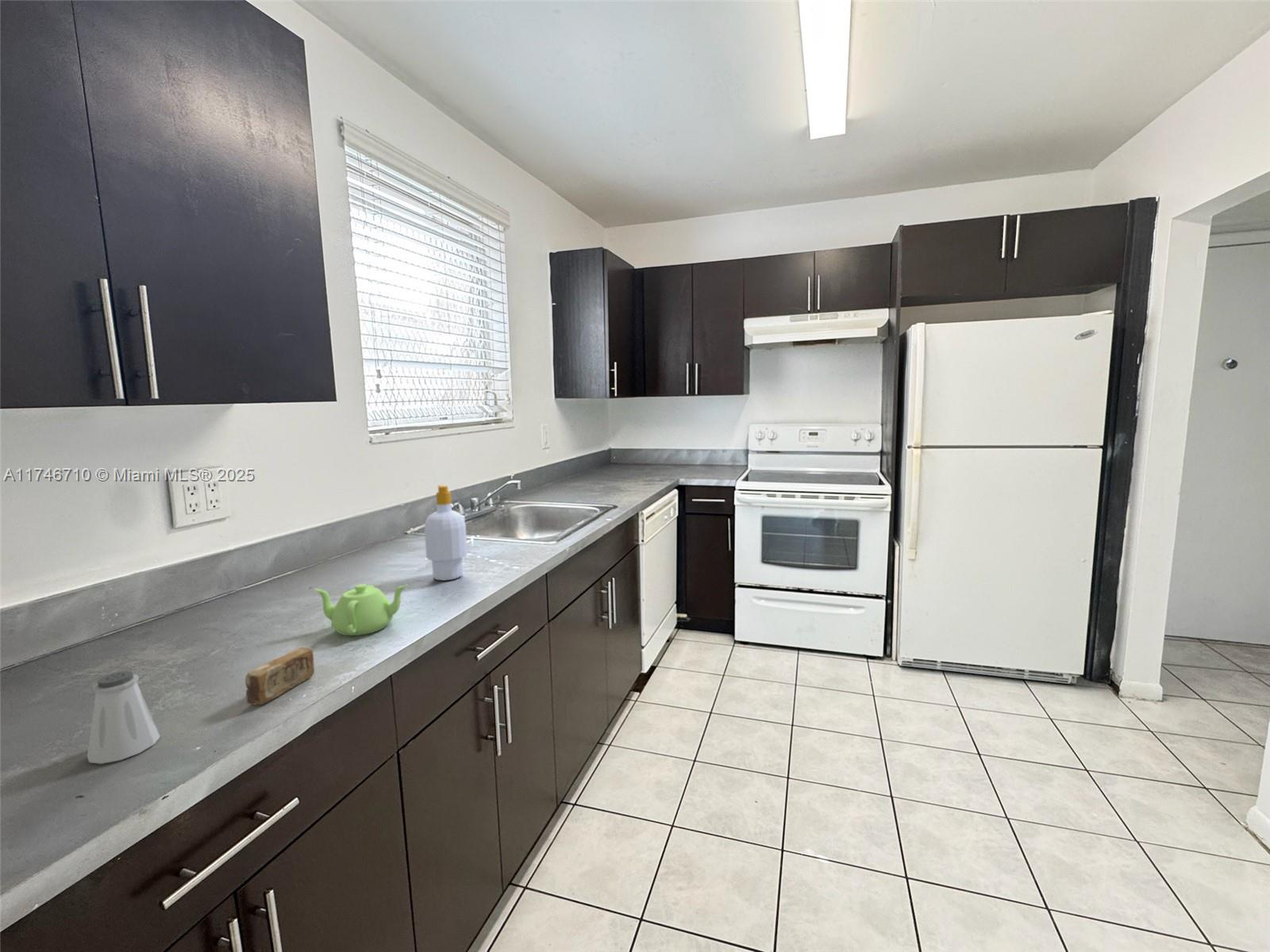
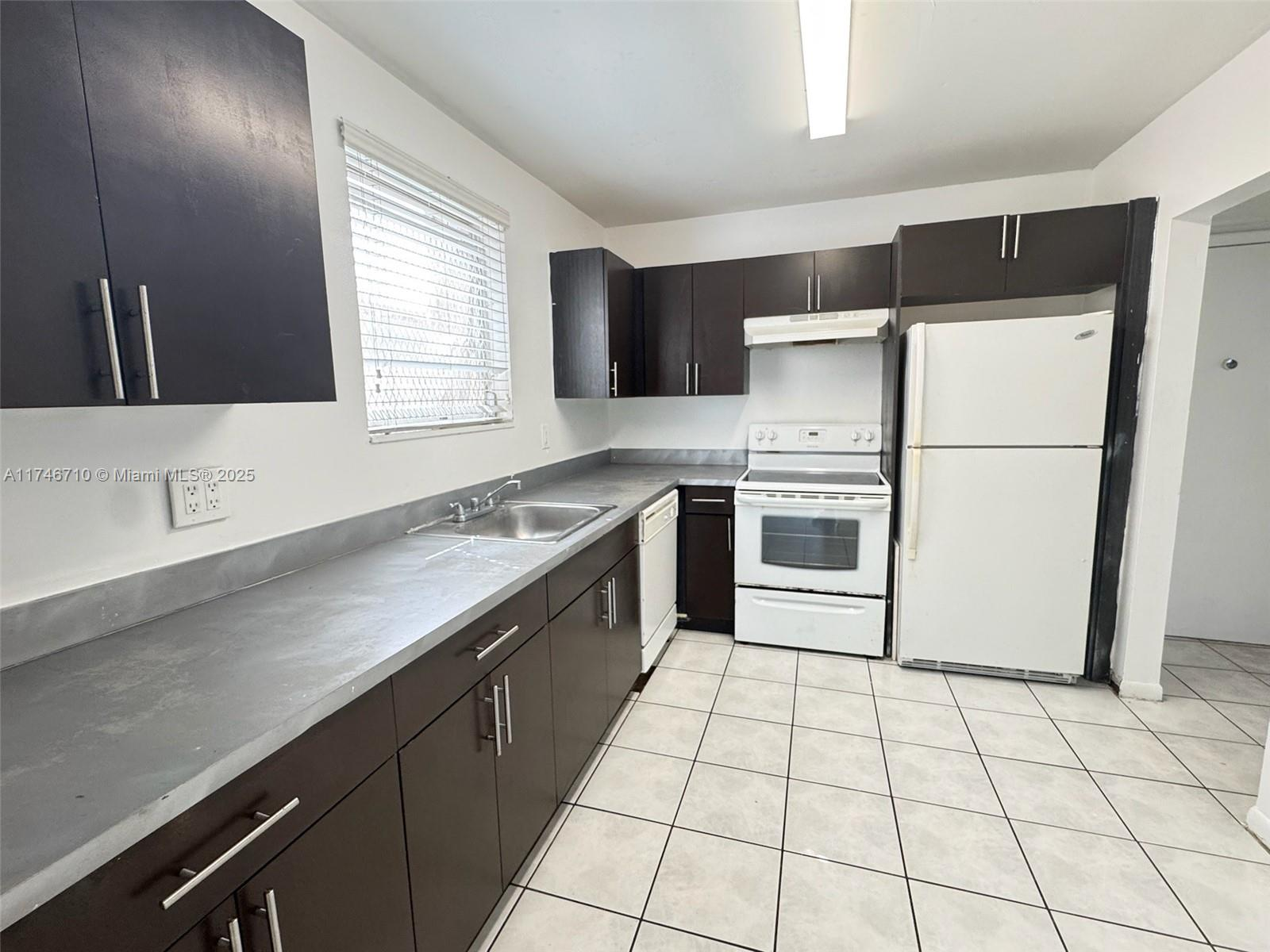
- soap bar (281, 674)
- teapot (363, 605)
- saltshaker (120, 712)
- soap bottle (445, 532)
